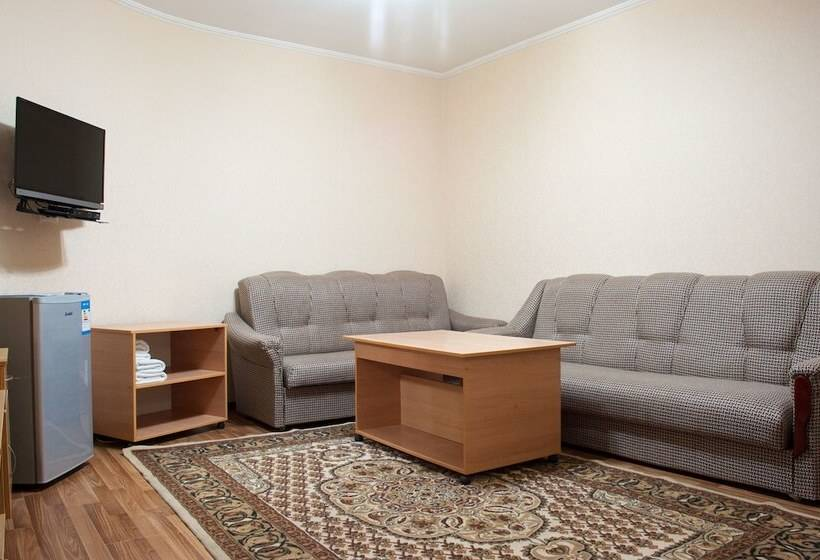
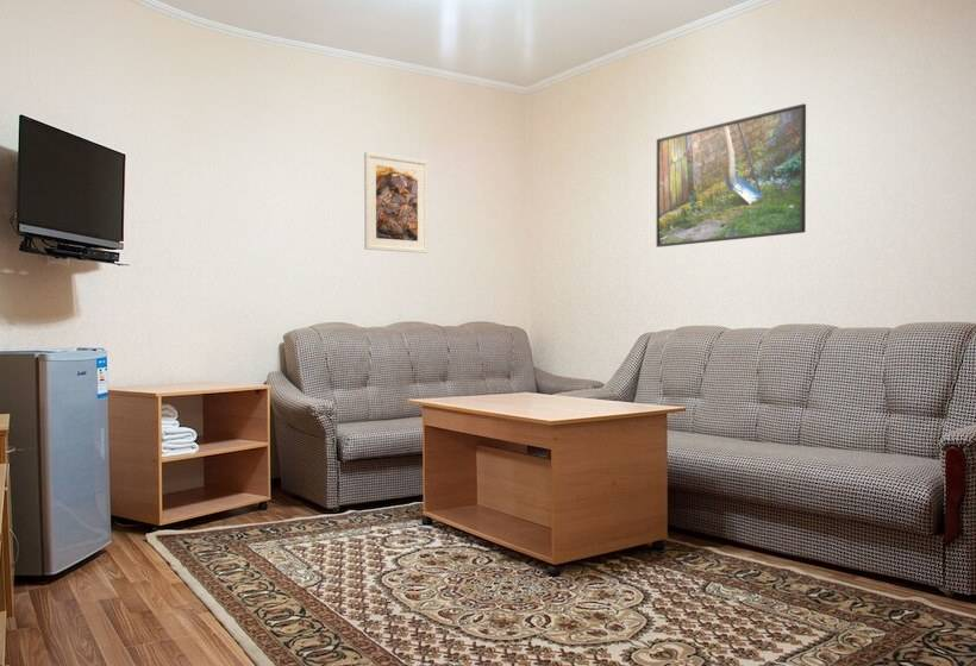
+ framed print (724, 181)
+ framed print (396, 203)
